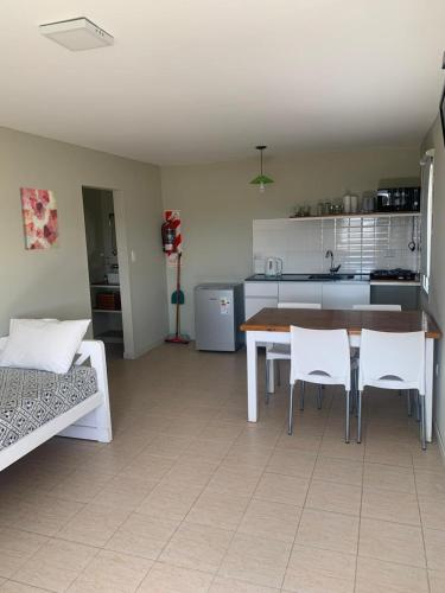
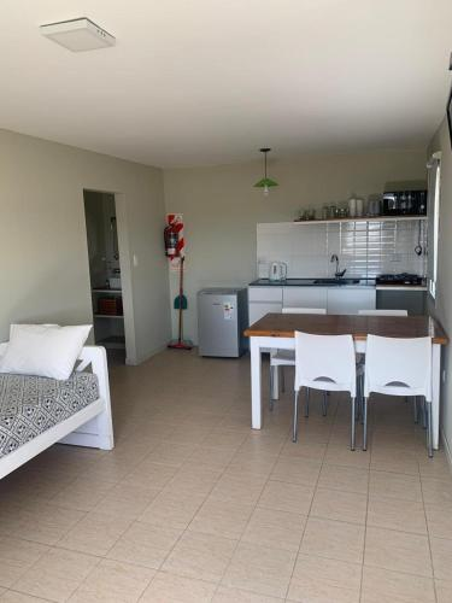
- wall art (40, 219)
